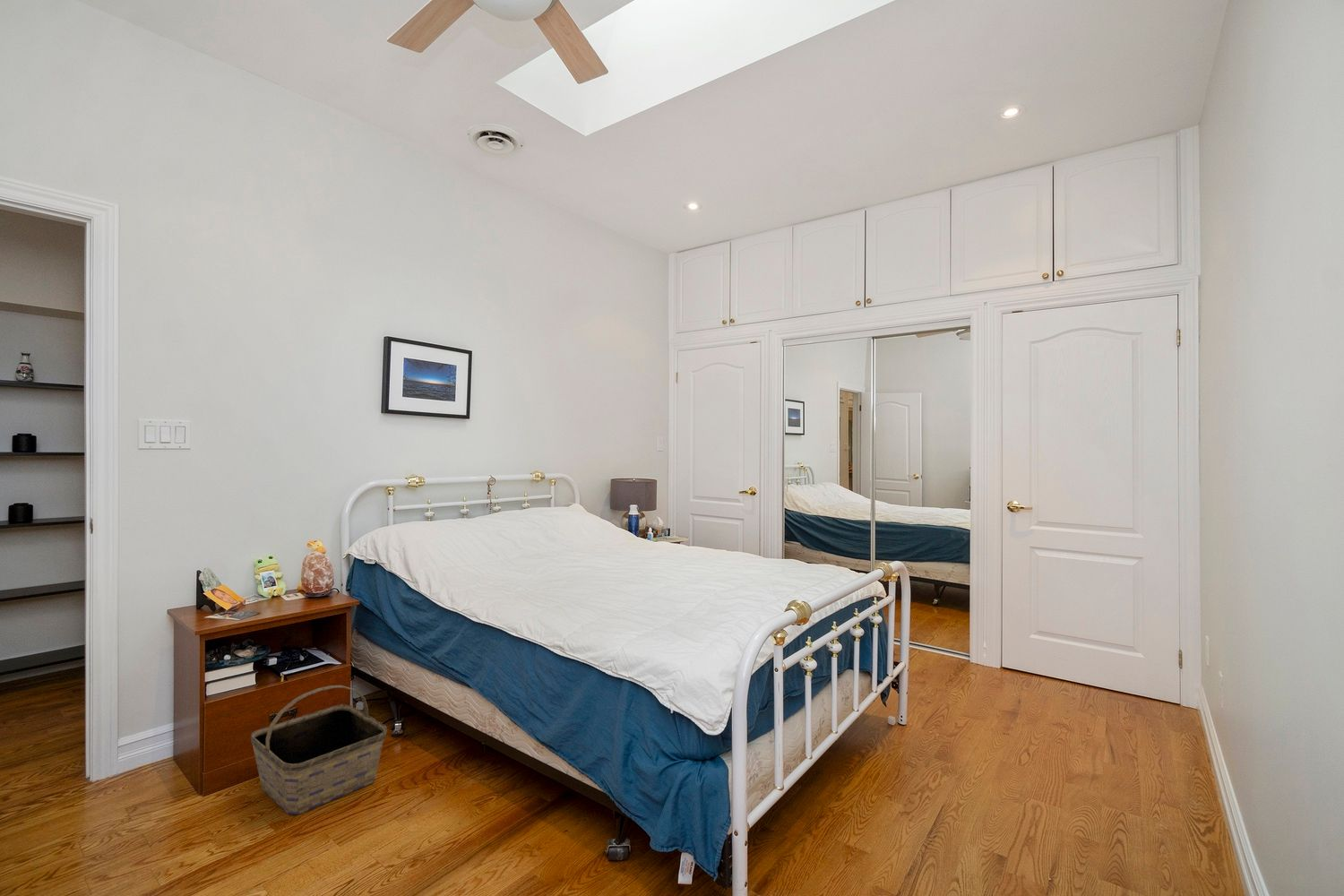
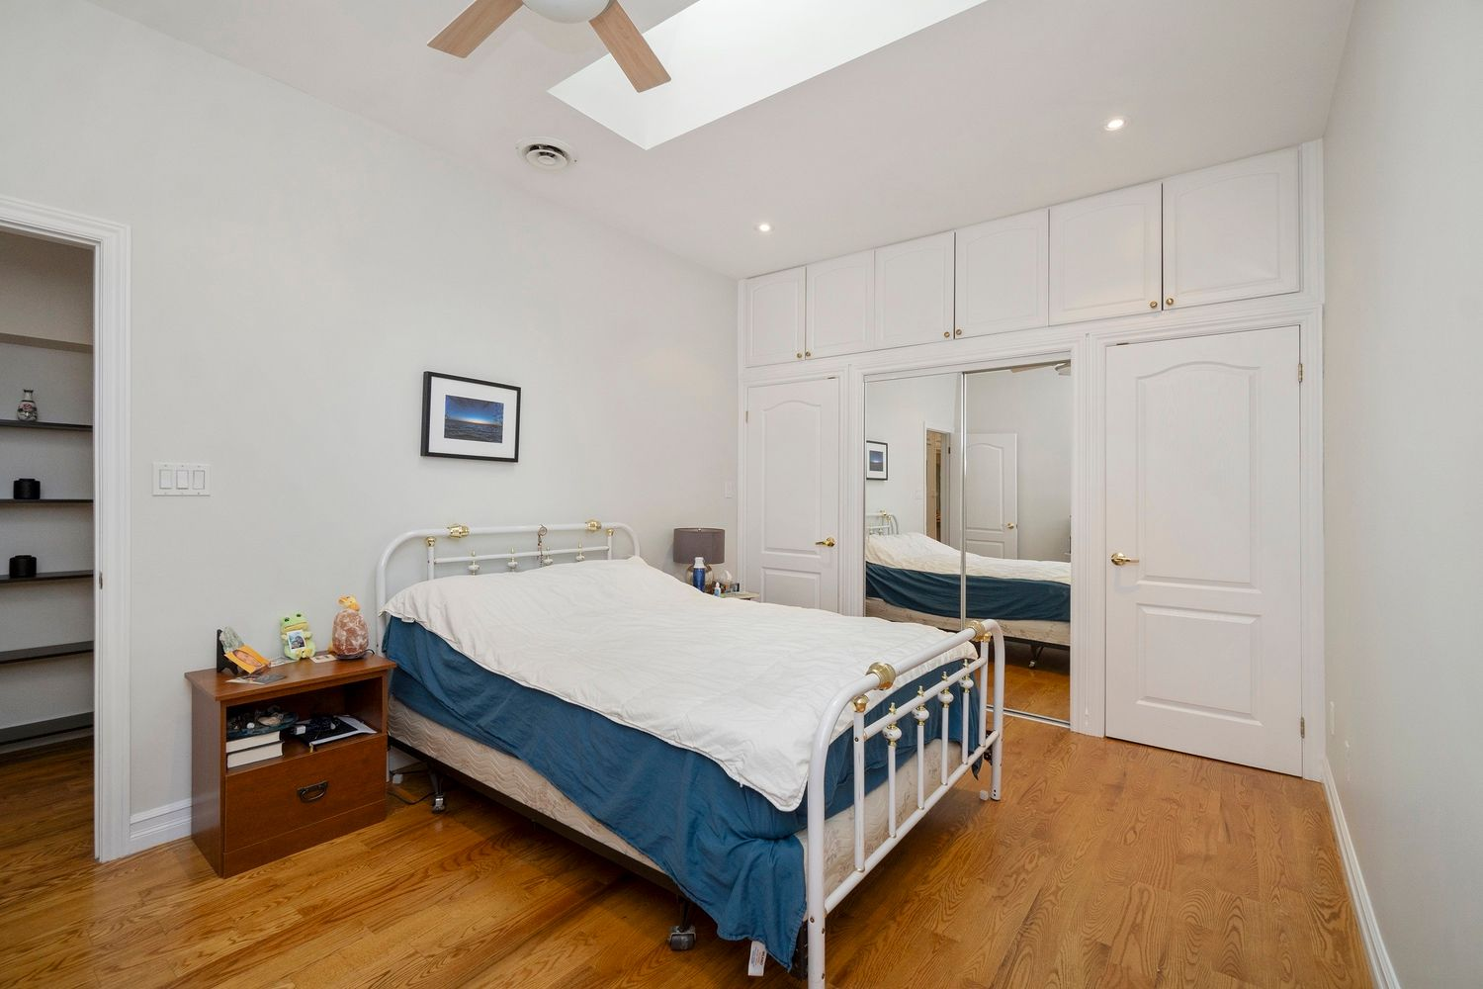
- basket (319, 736)
